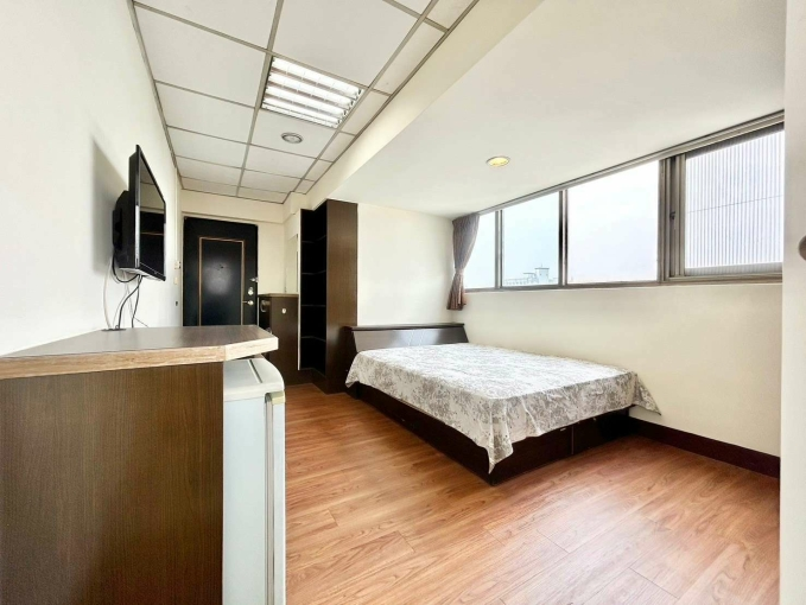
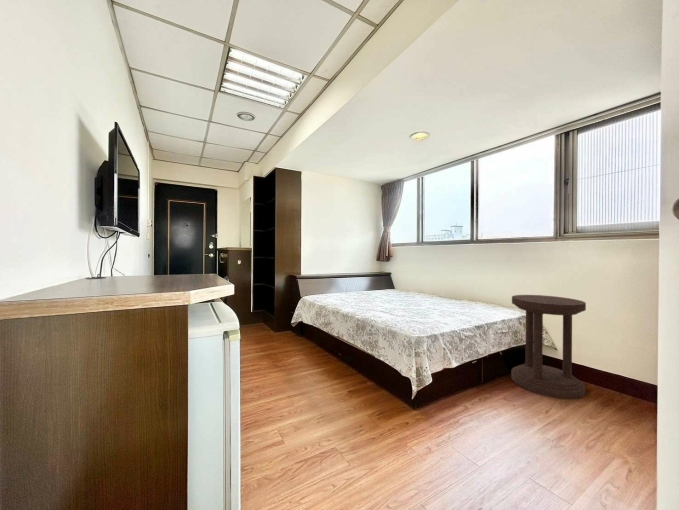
+ side table (542, 341)
